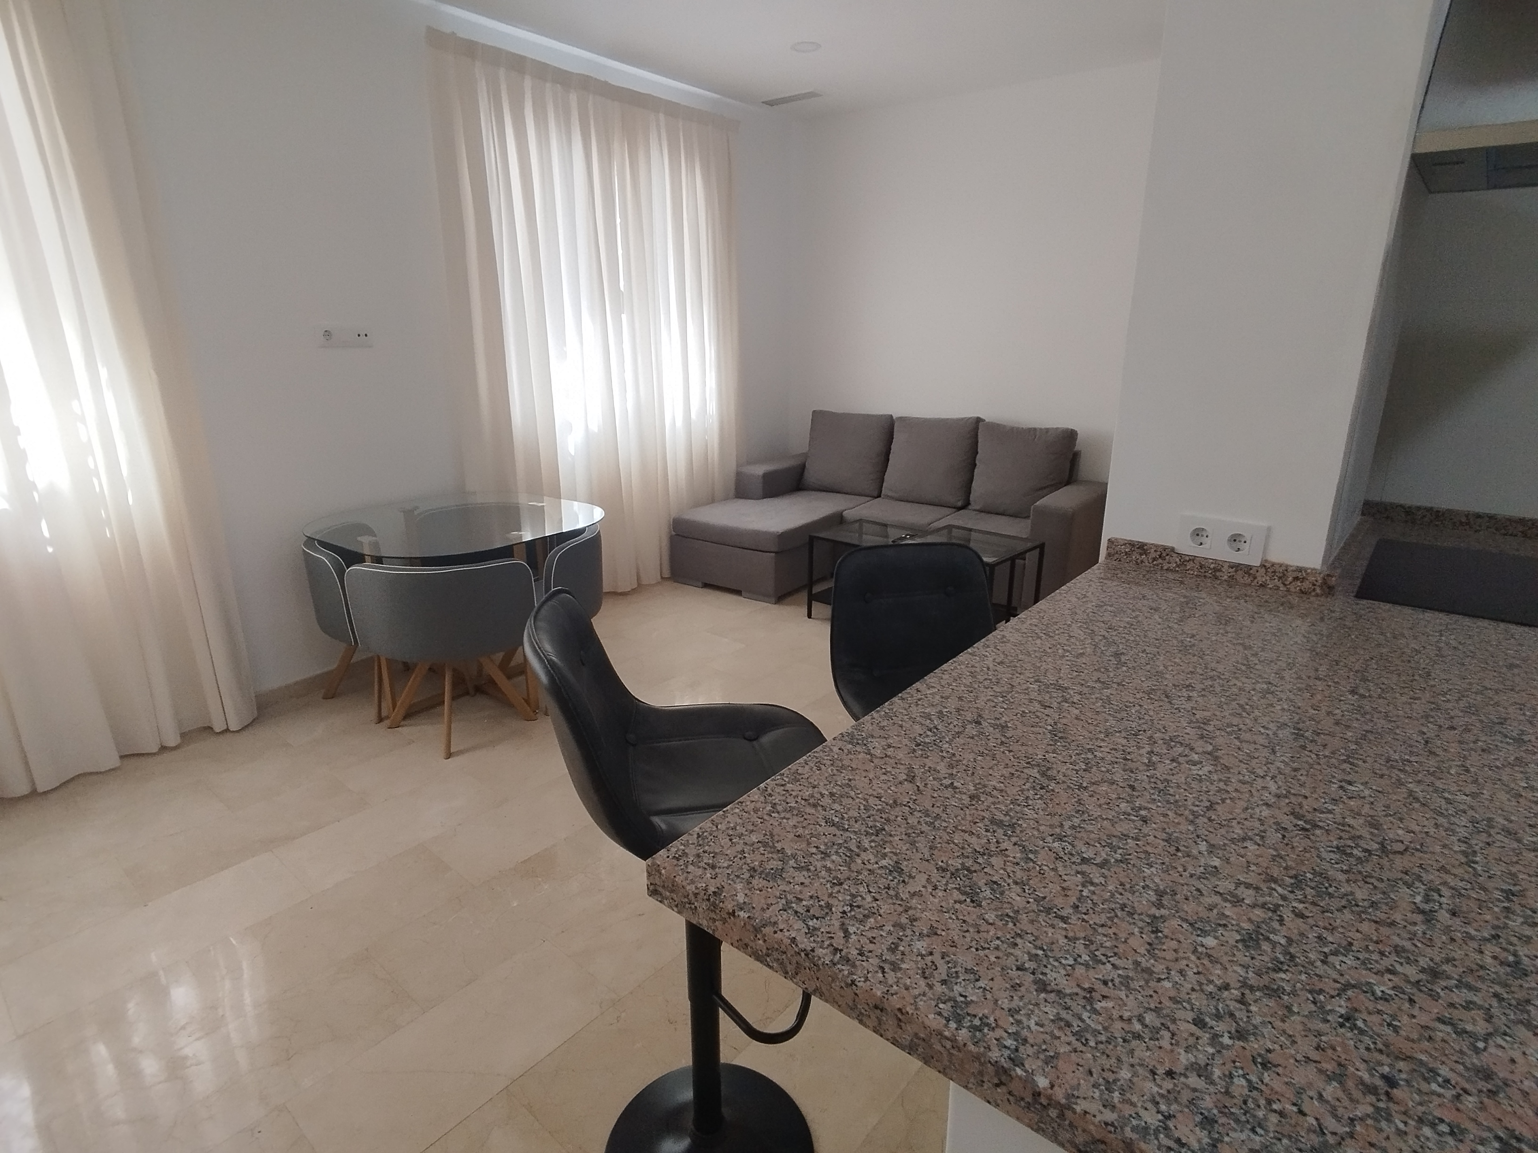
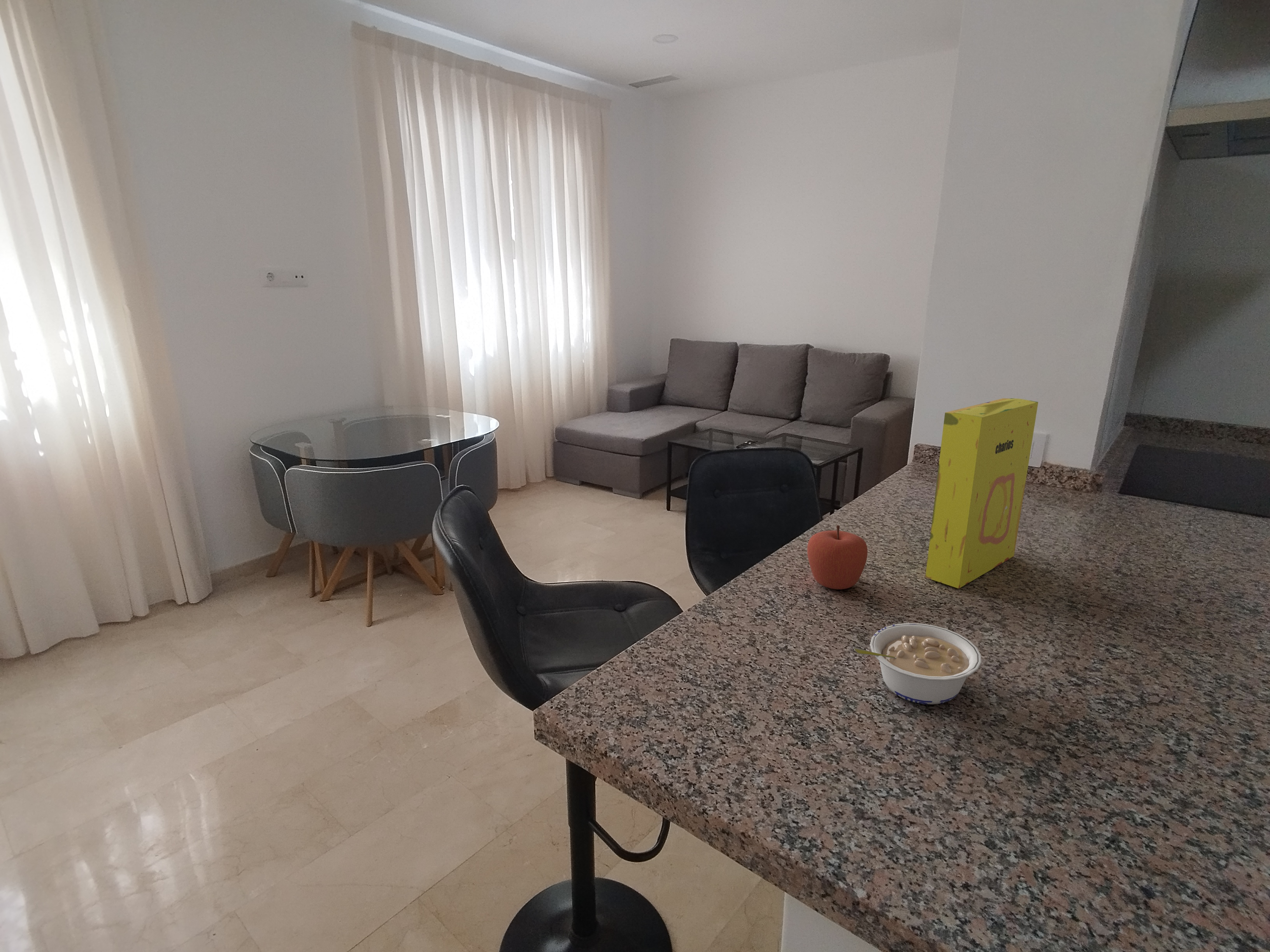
+ cereal box (982, 489)
+ fruit (837, 555)
+ legume (921, 664)
